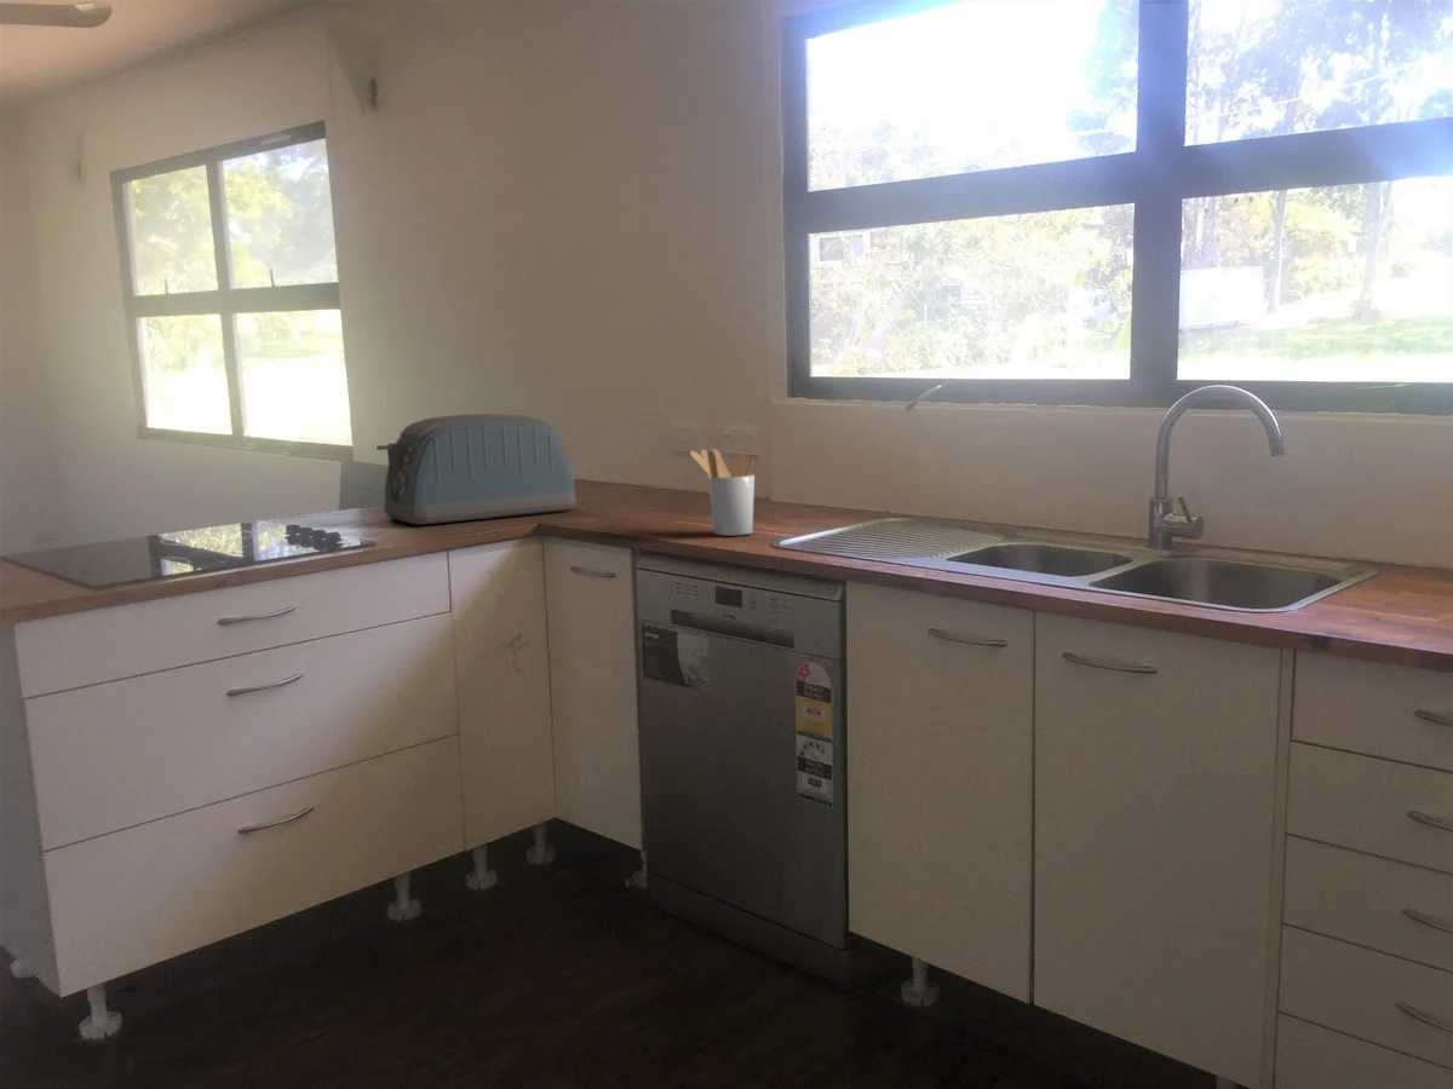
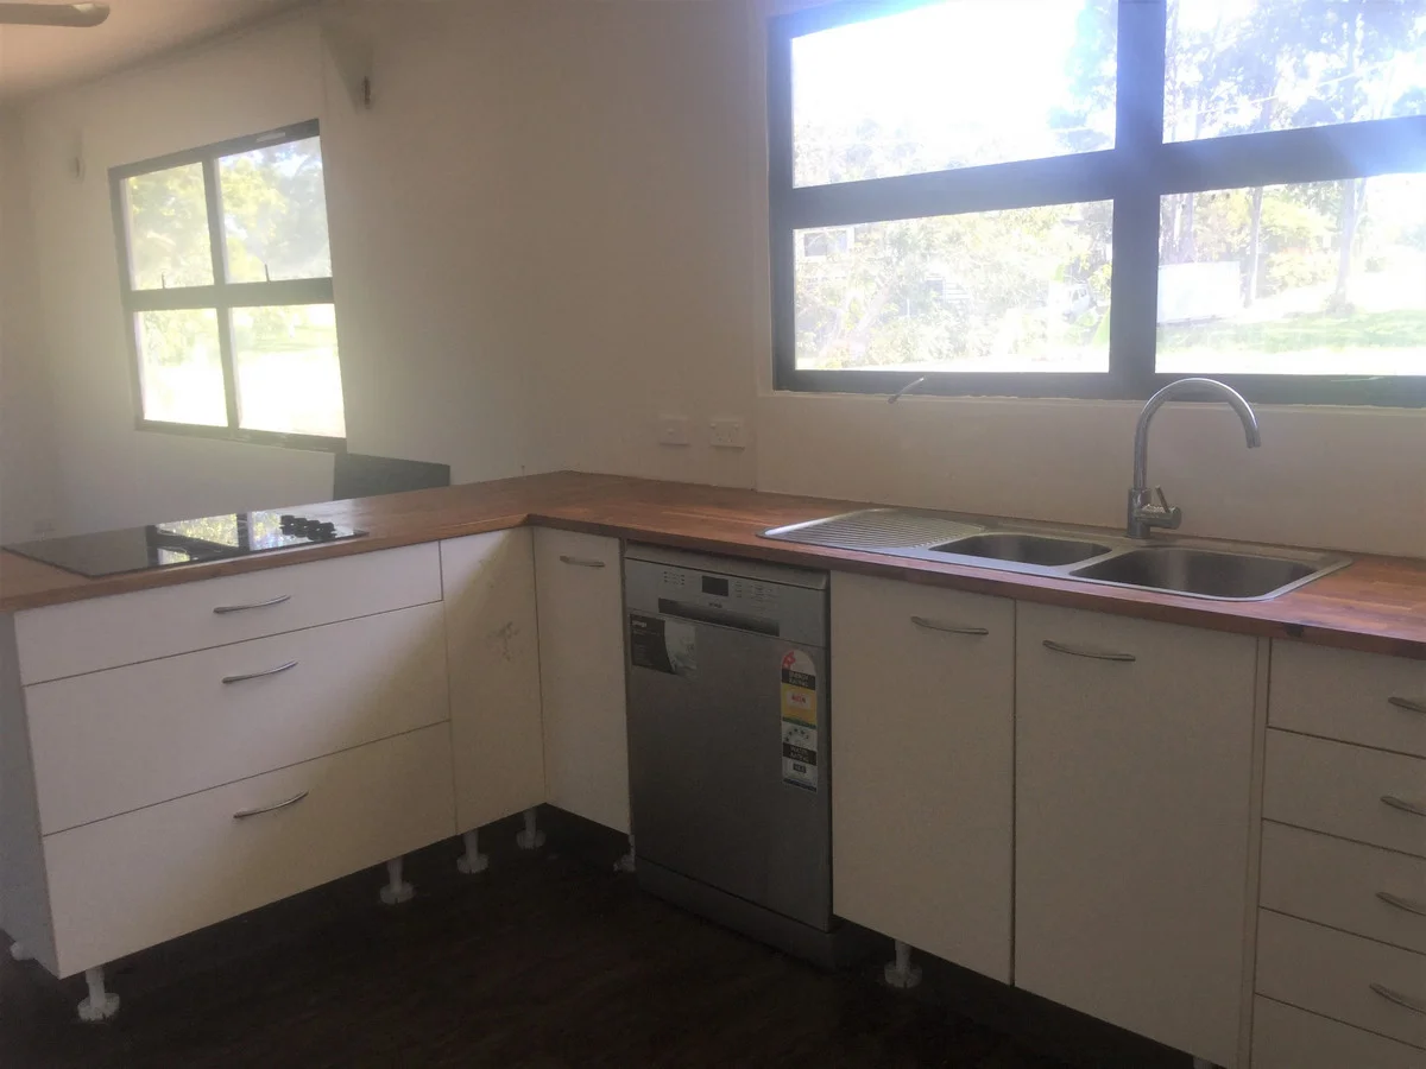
- utensil holder (723, 489)
- toaster (472, 465)
